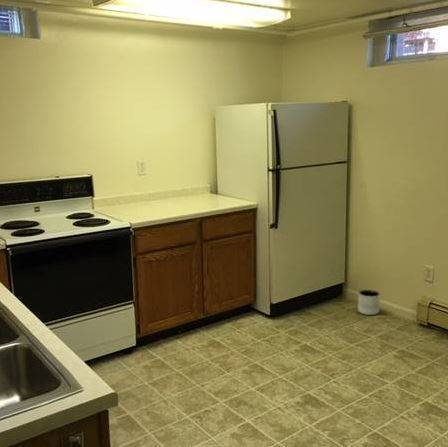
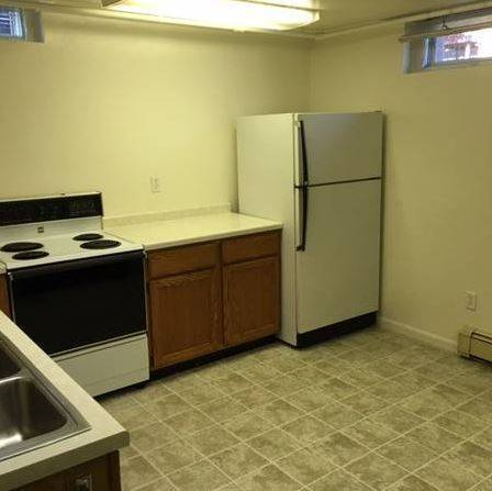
- planter (368, 302)
